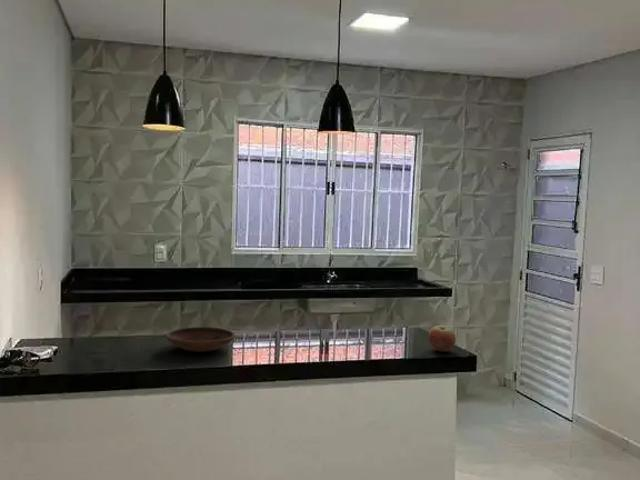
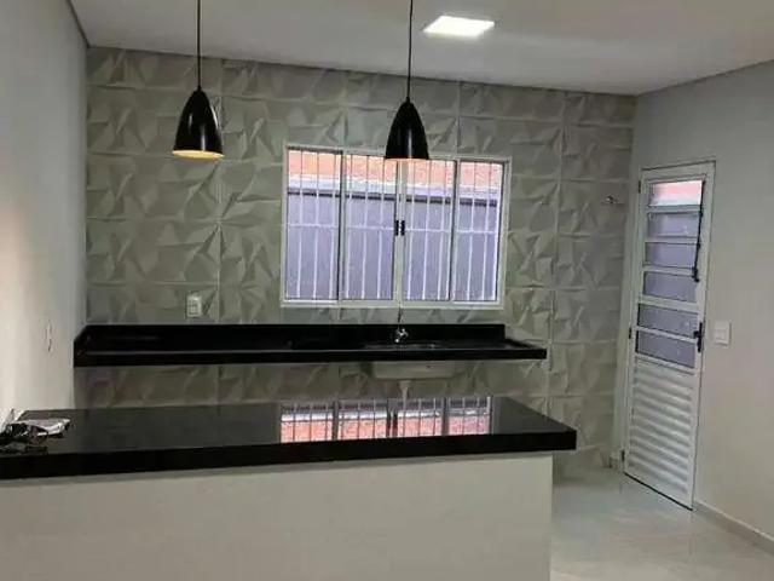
- apple (442, 338)
- bowl (200, 341)
